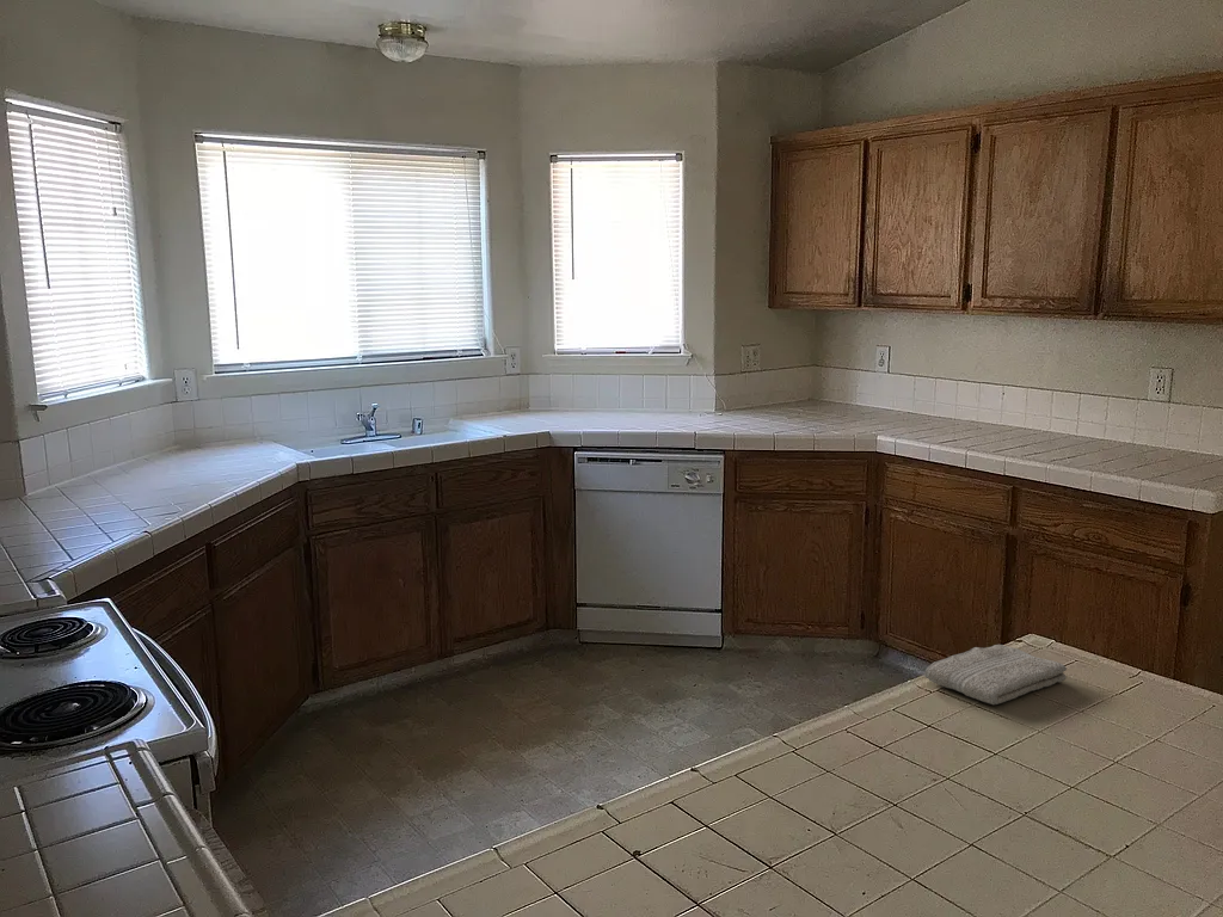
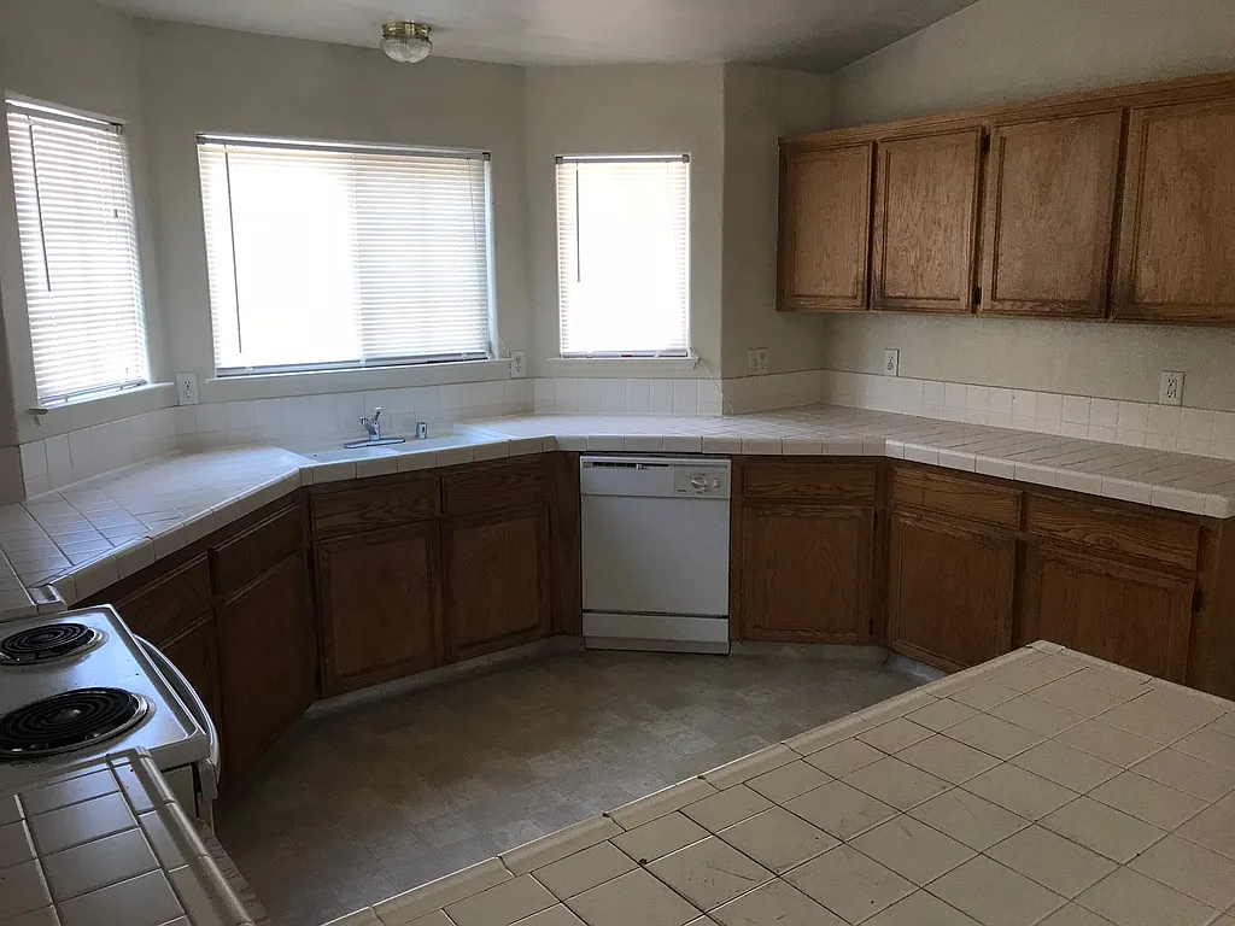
- washcloth (996, 671)
